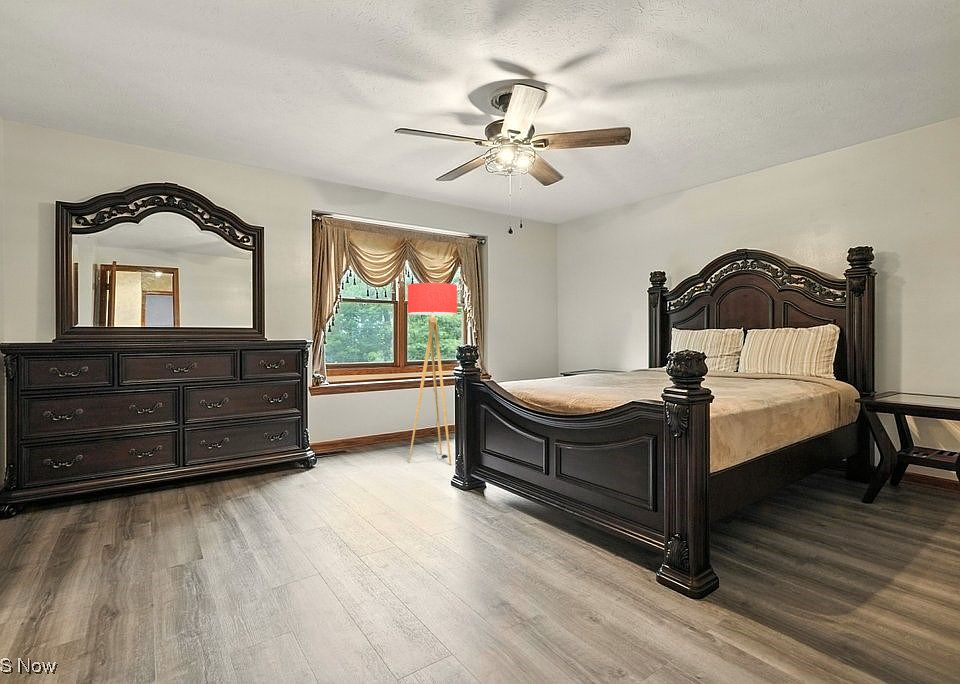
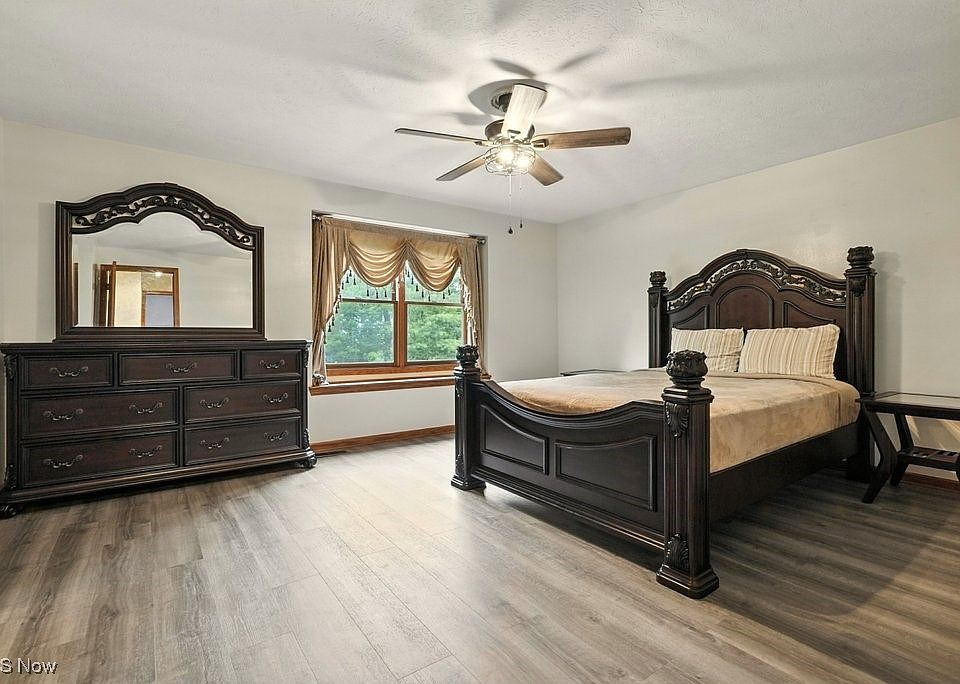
- floor lamp (433, 373)
